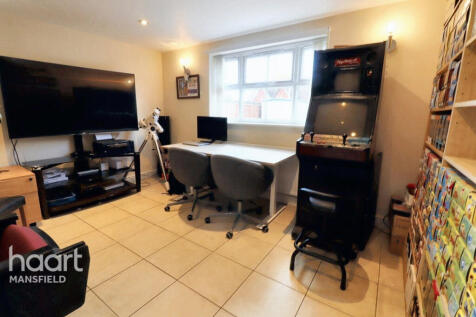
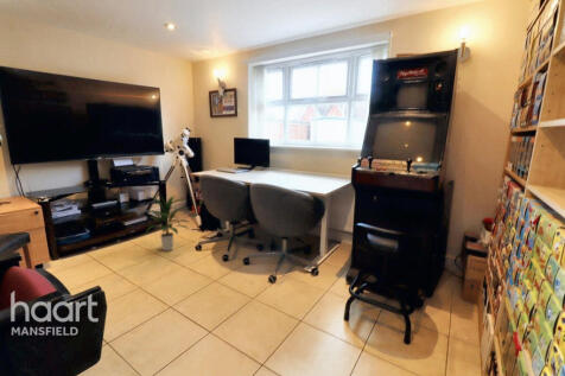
+ indoor plant (169, 221)
